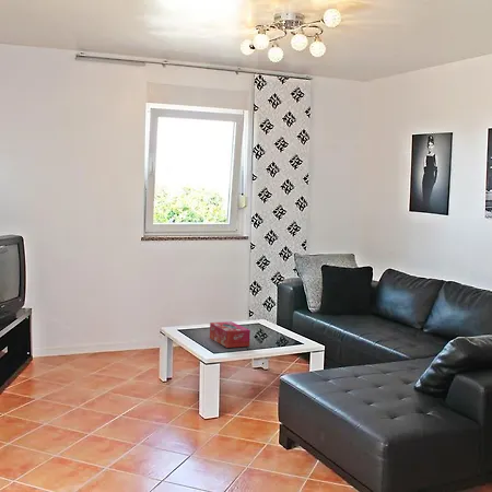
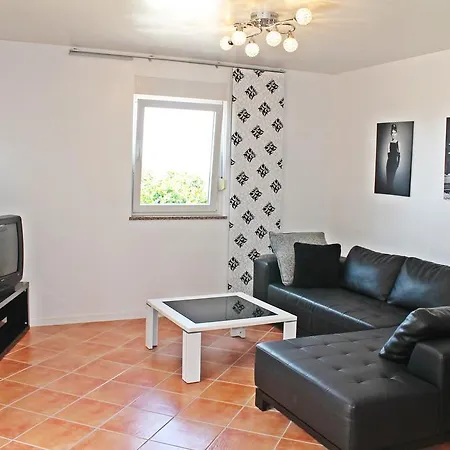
- tissue box (229, 333)
